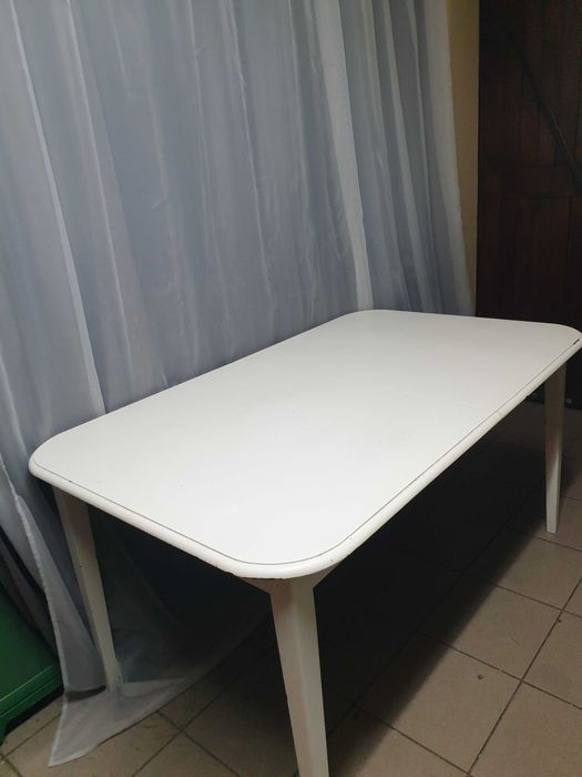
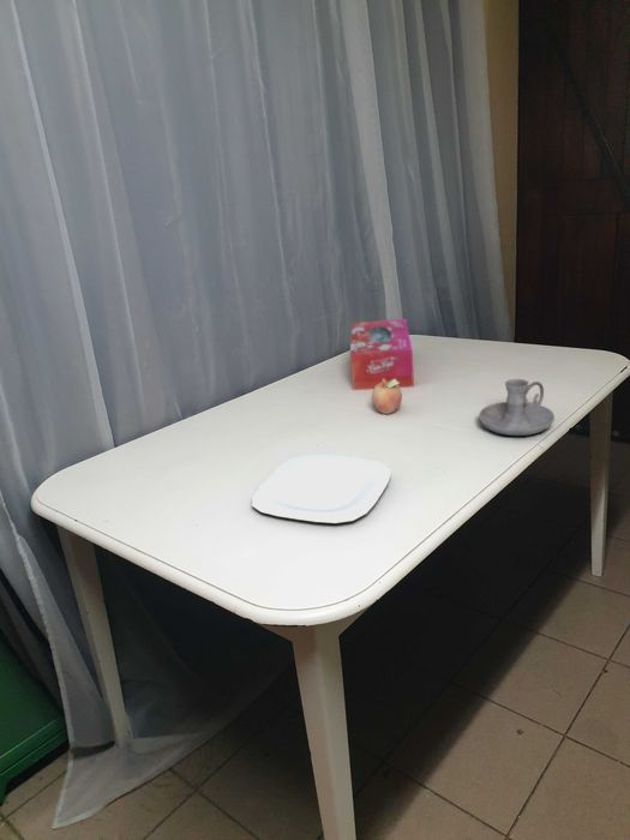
+ tissue box (380, 352)
+ candle holder (520, 402)
+ fruit (386, 395)
+ plate (322, 488)
